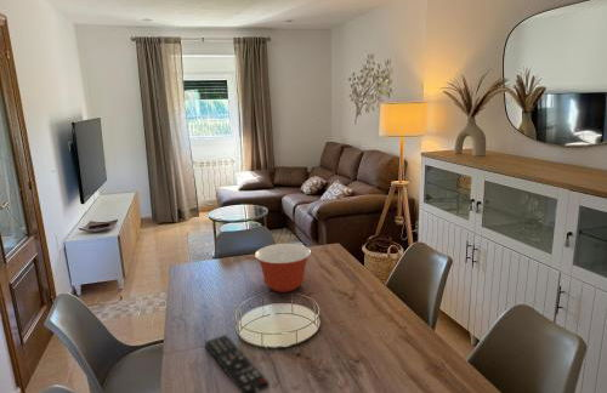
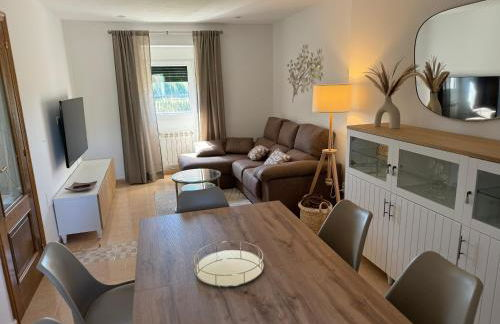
- remote control (234, 361)
- mixing bowl (283, 269)
